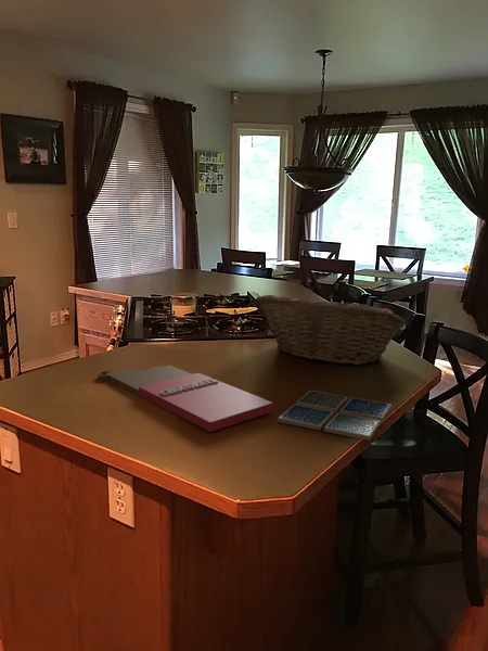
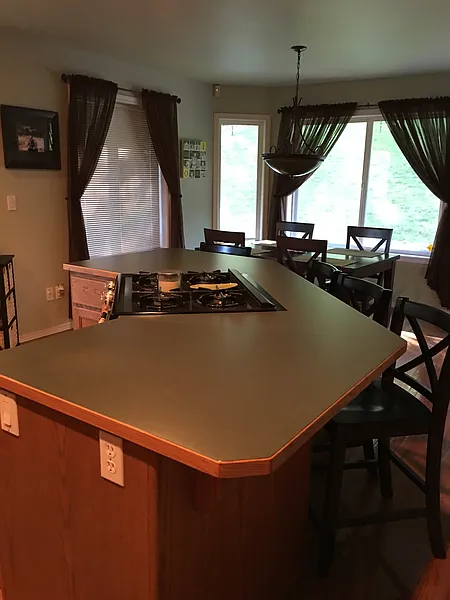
- cutting board (177, 387)
- fruit basket (326, 322)
- drink coaster (337, 412)
